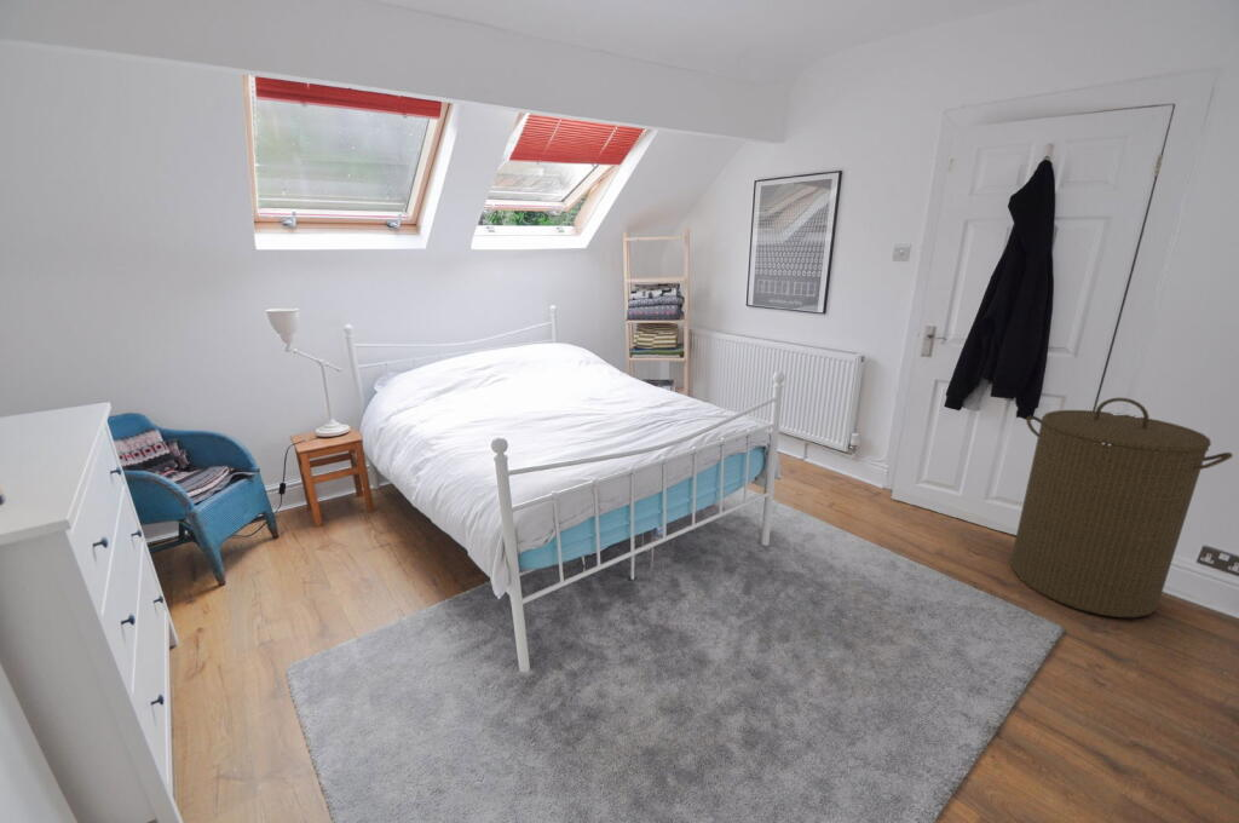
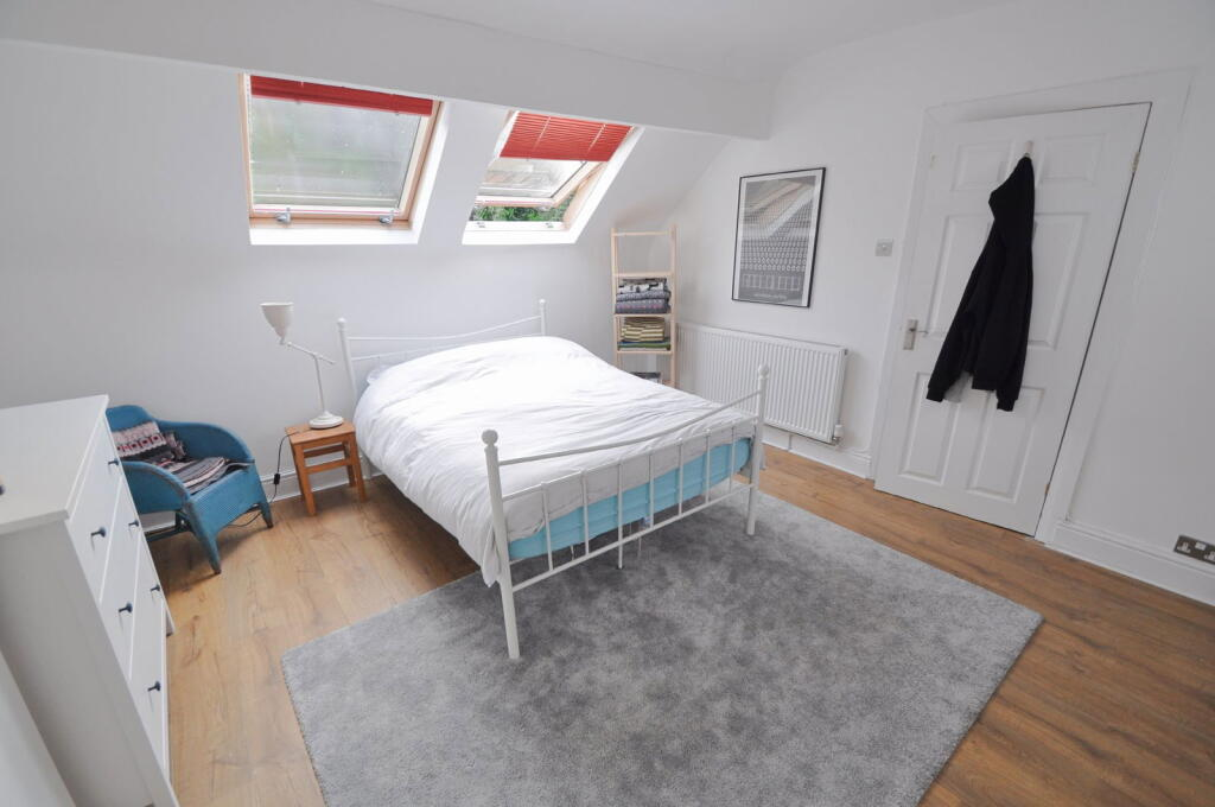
- laundry hamper (1101, 495)
